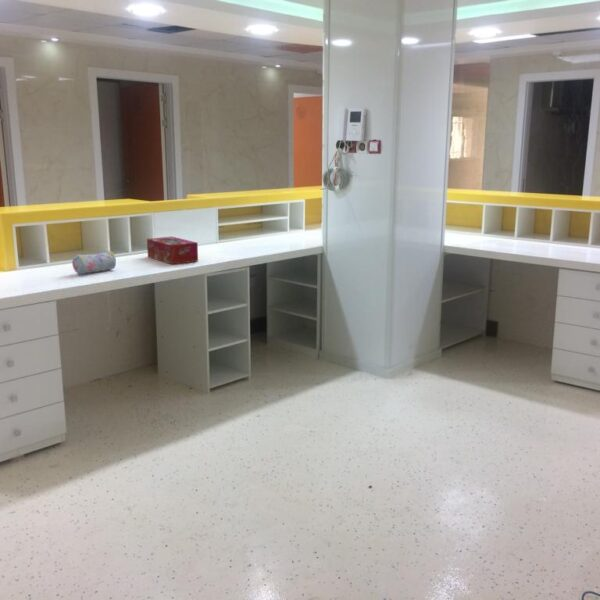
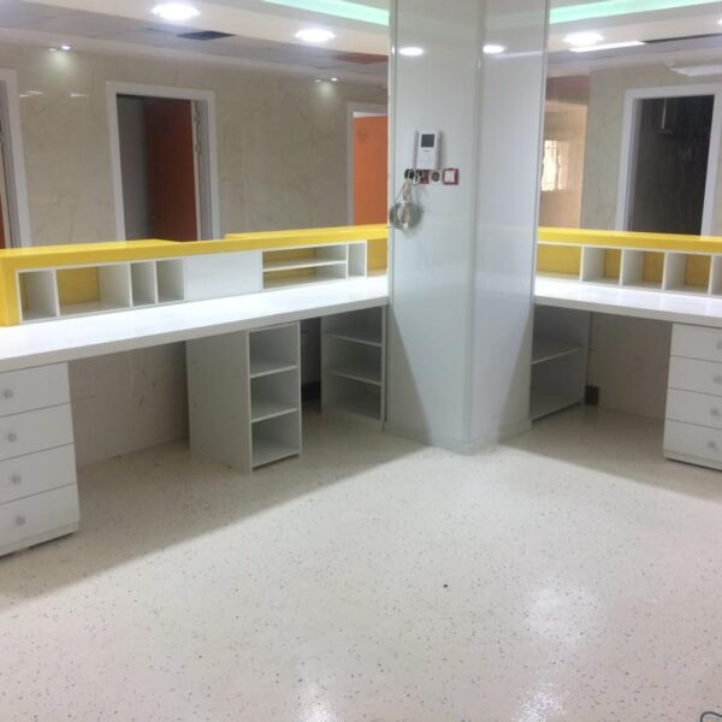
- pencil case (94, 262)
- tissue box (172, 249)
